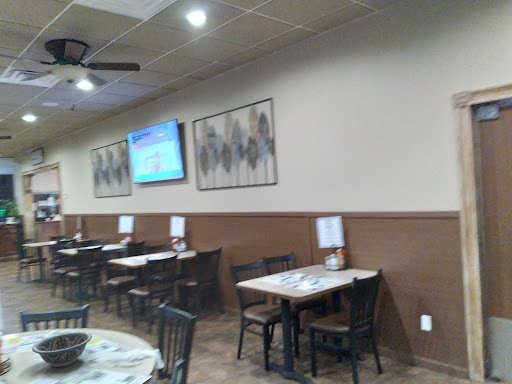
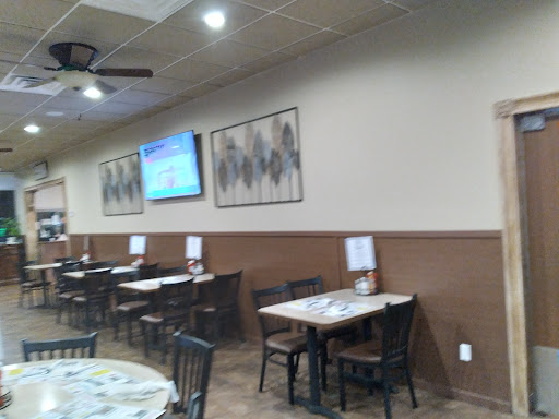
- bowl (63, 351)
